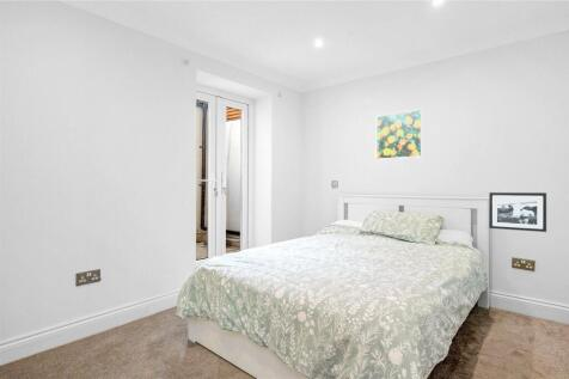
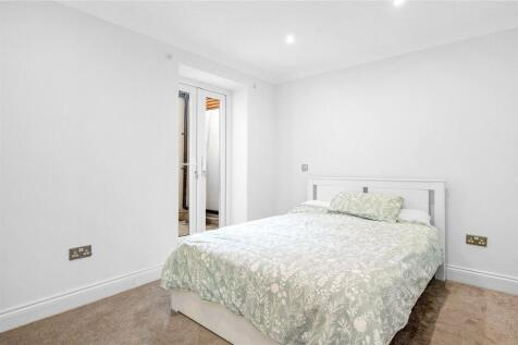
- picture frame (516, 210)
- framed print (398, 135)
